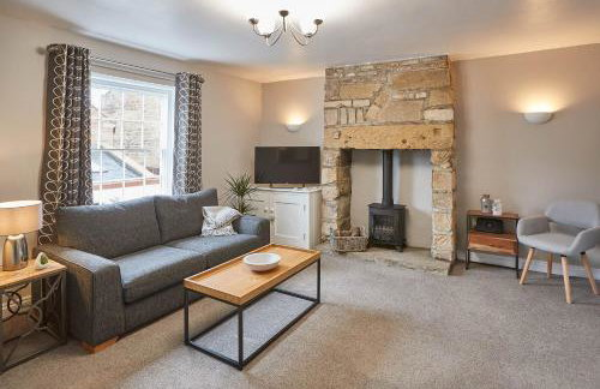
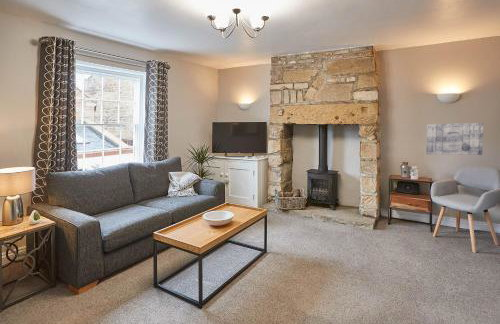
+ wall art (453, 139)
